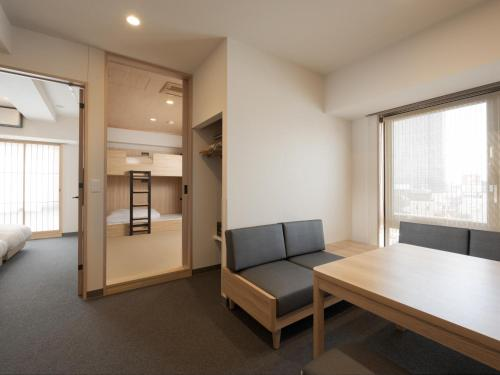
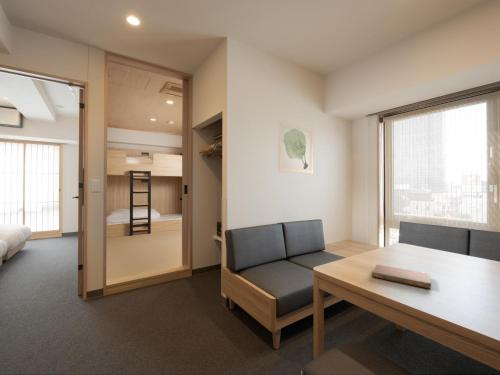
+ wall art (296, 149)
+ notebook (400, 275)
